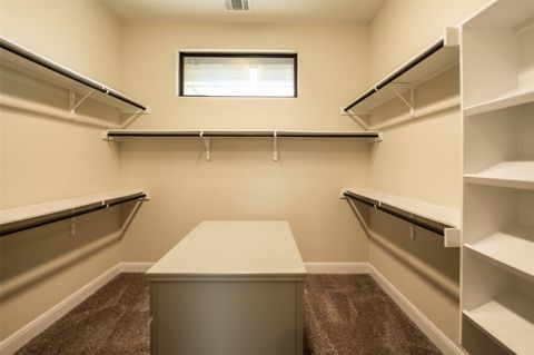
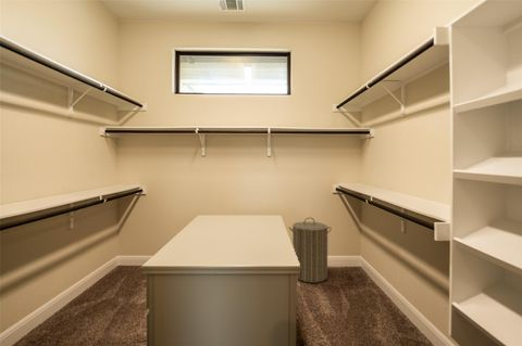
+ laundry hamper (310, 245)
